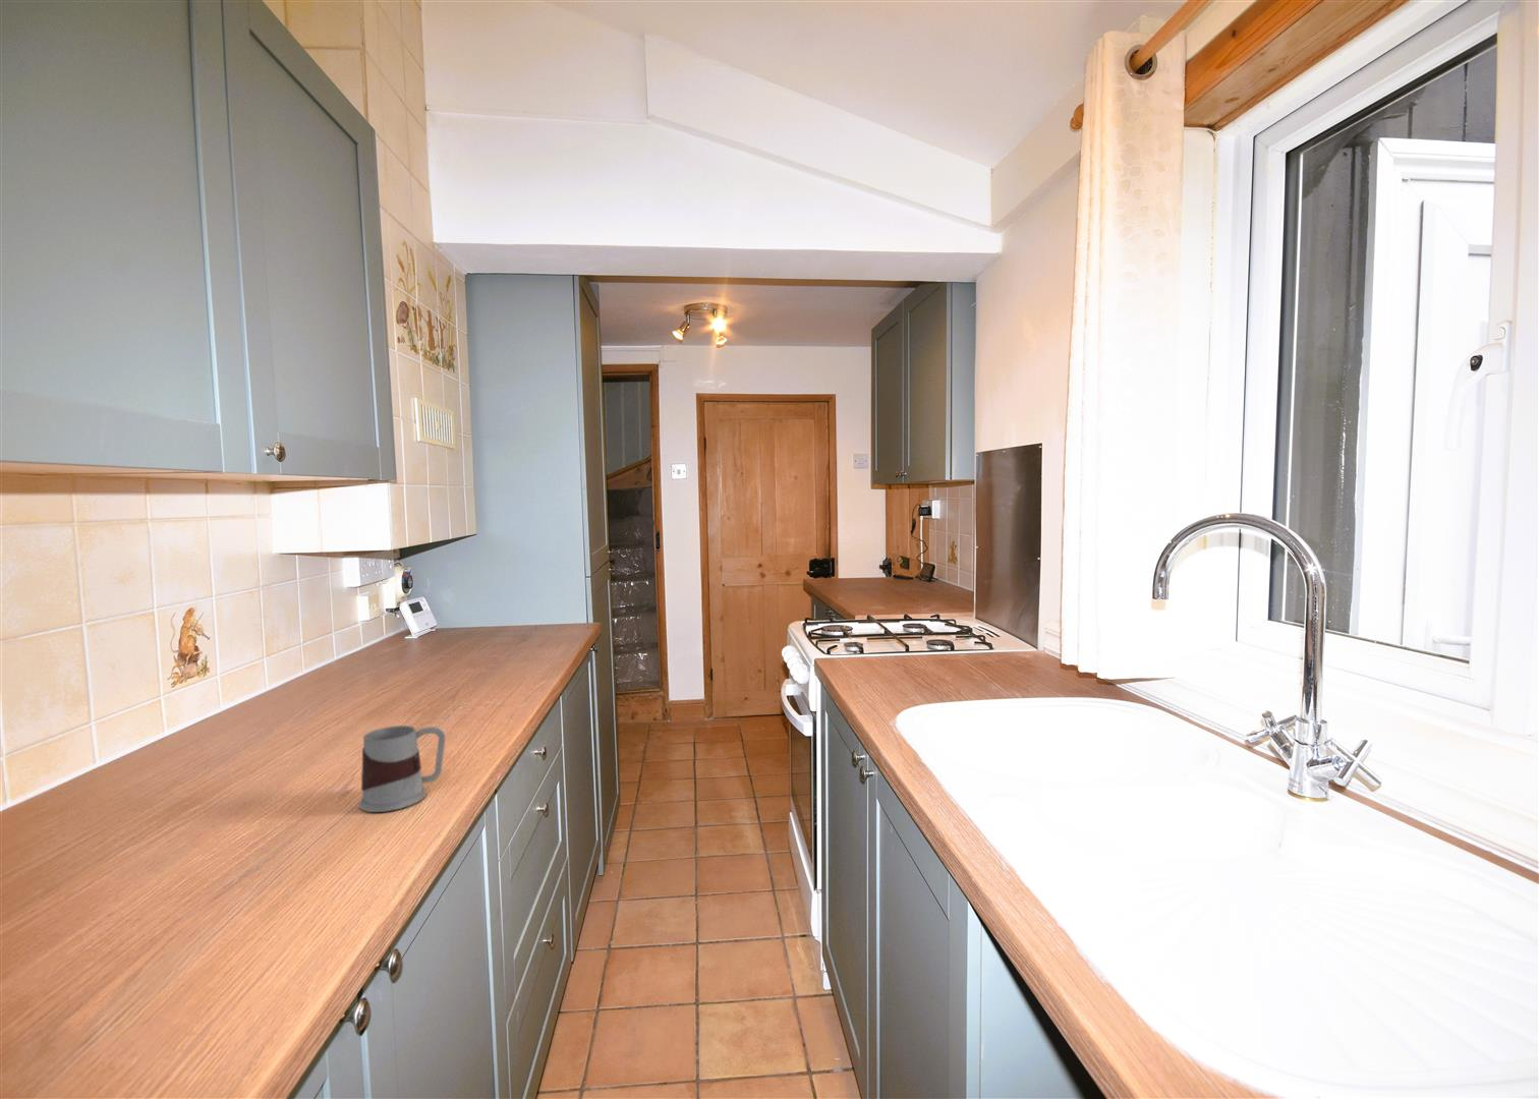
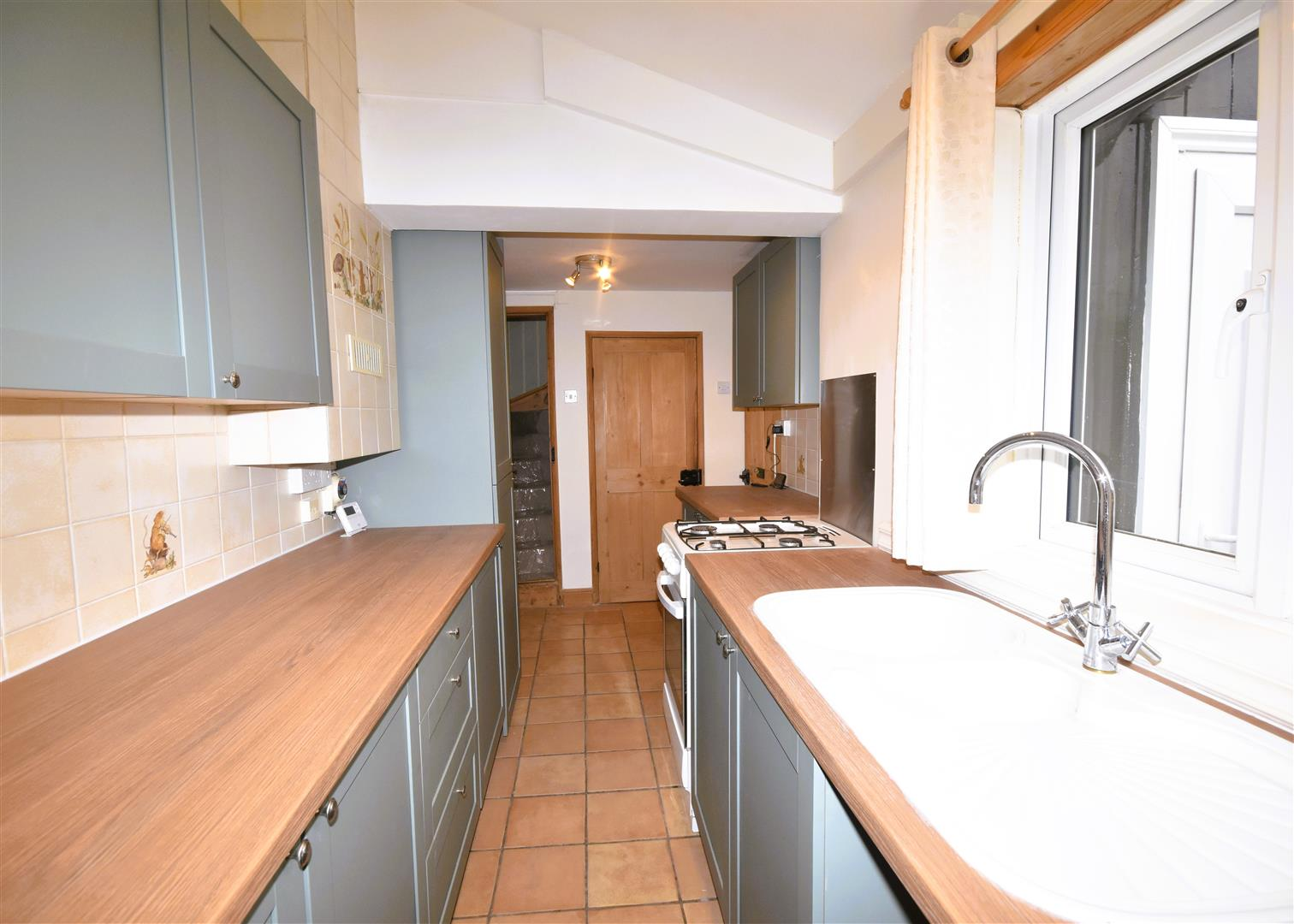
- mug (402, 764)
